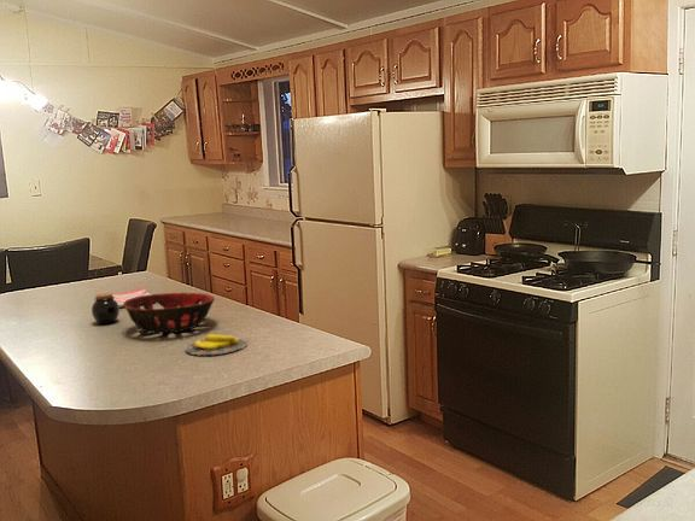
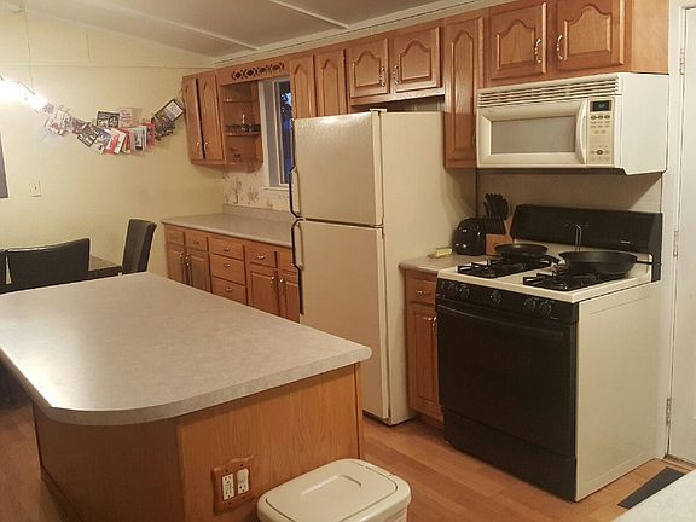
- dish towel (129, 297)
- decorative bowl (170, 312)
- banana (216, 340)
- jar (105, 308)
